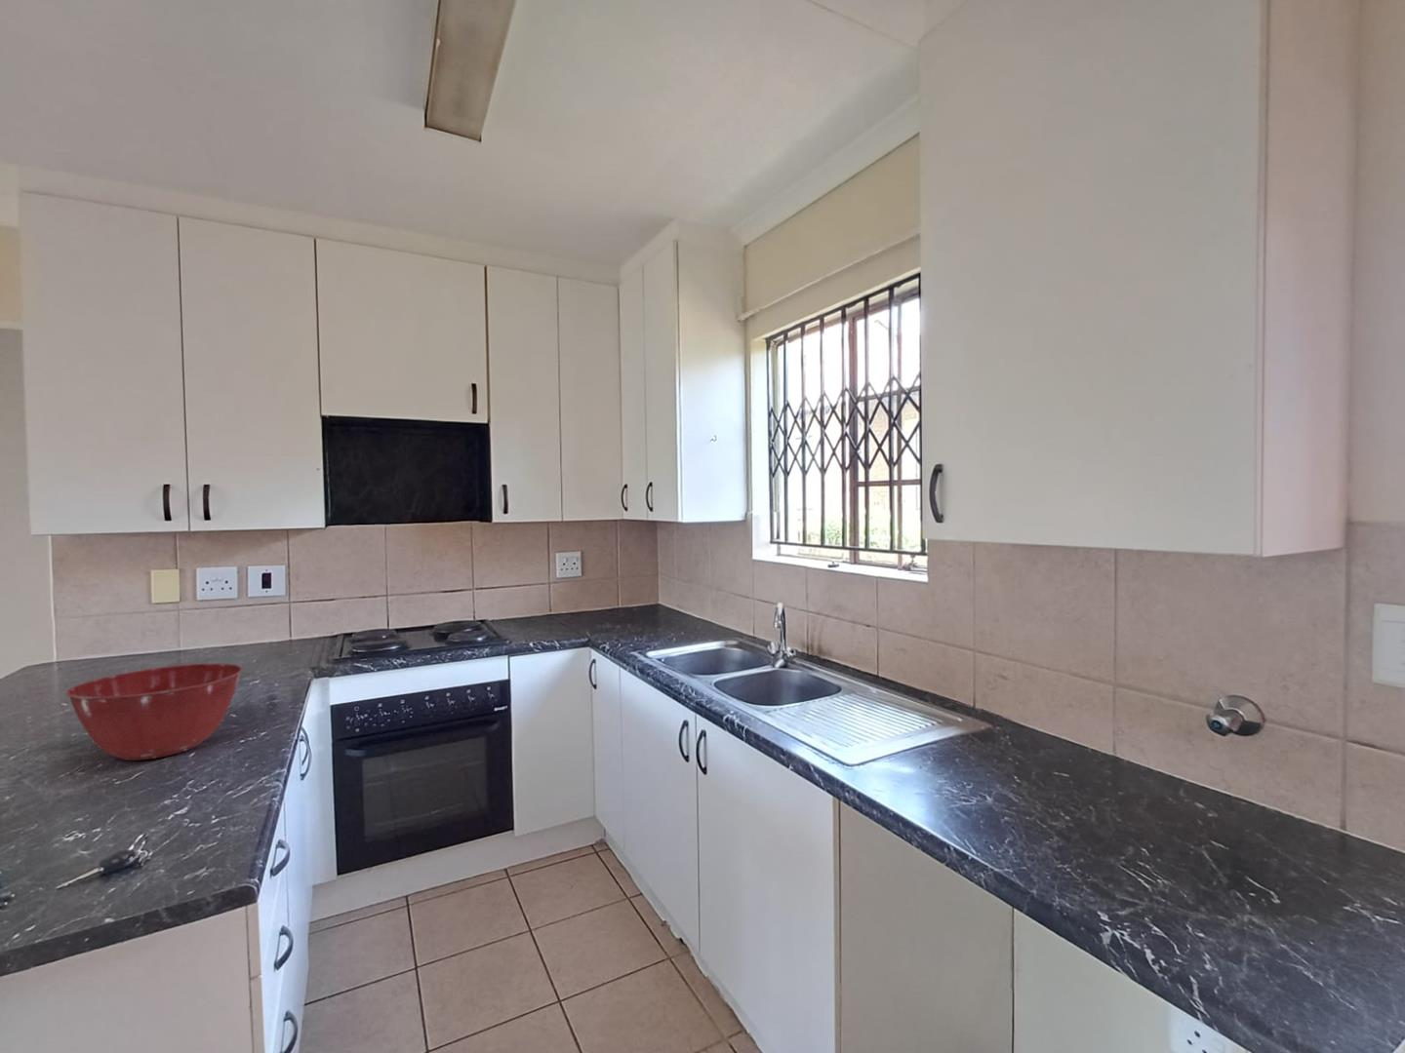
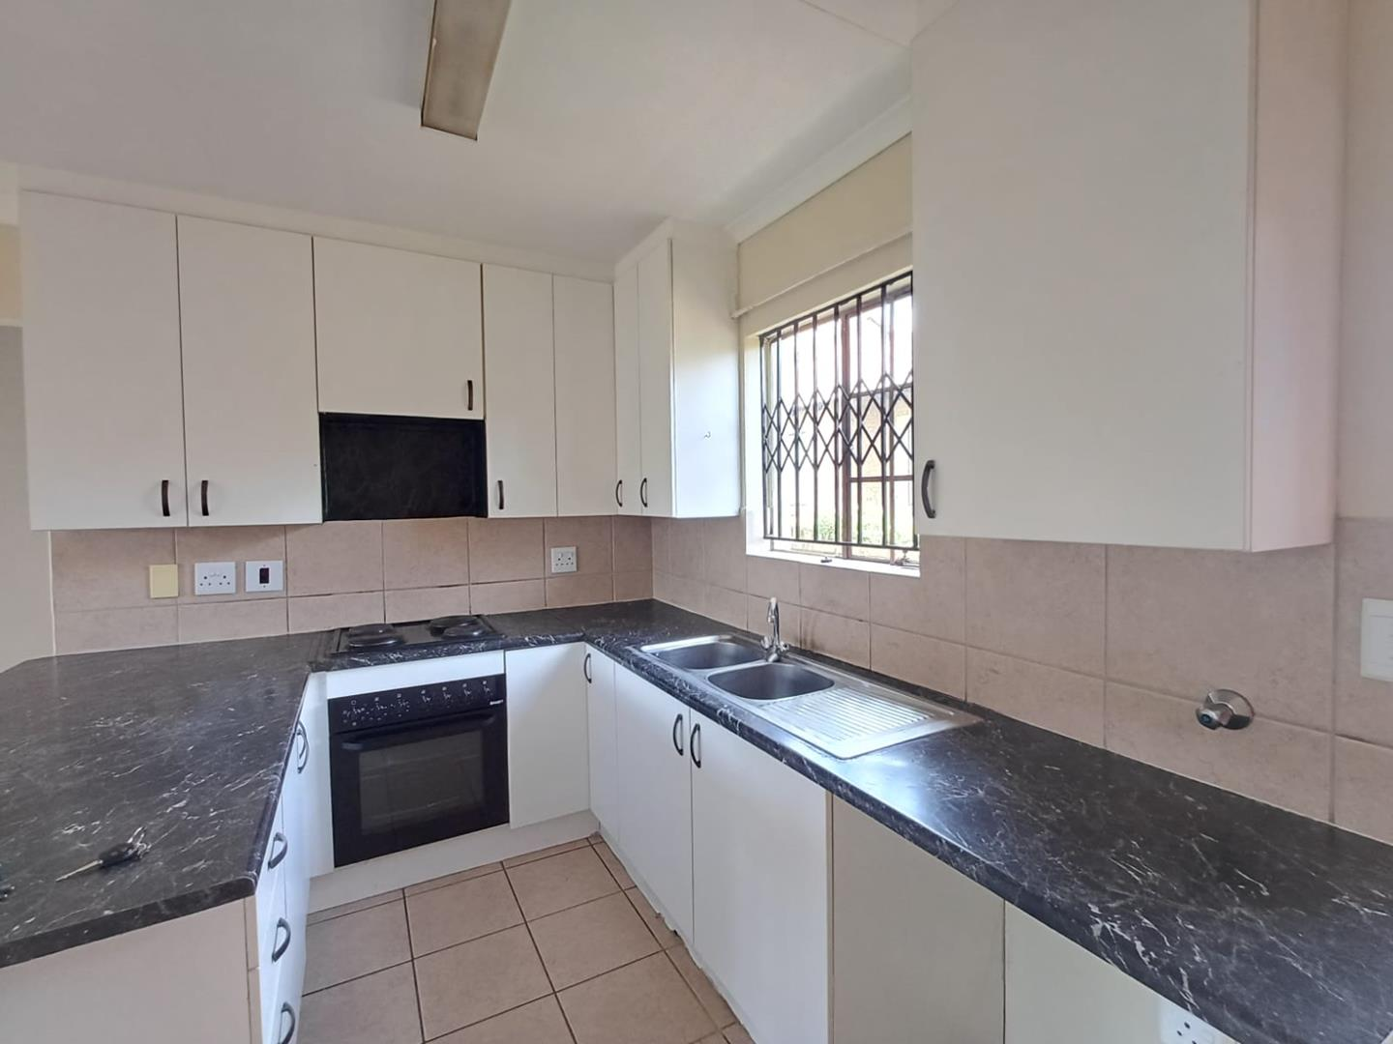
- mixing bowl (162, 712)
